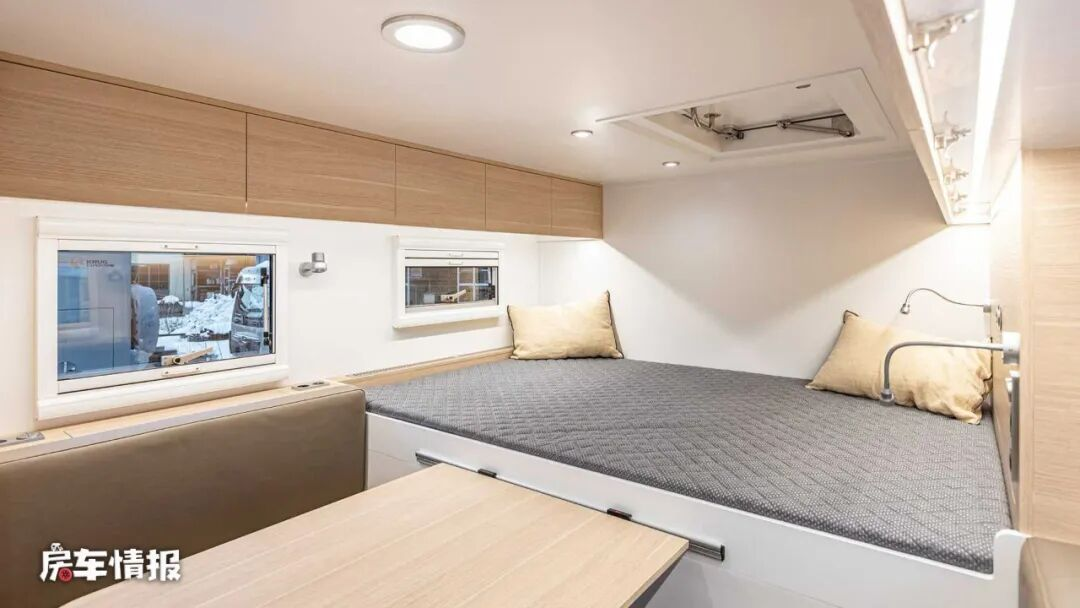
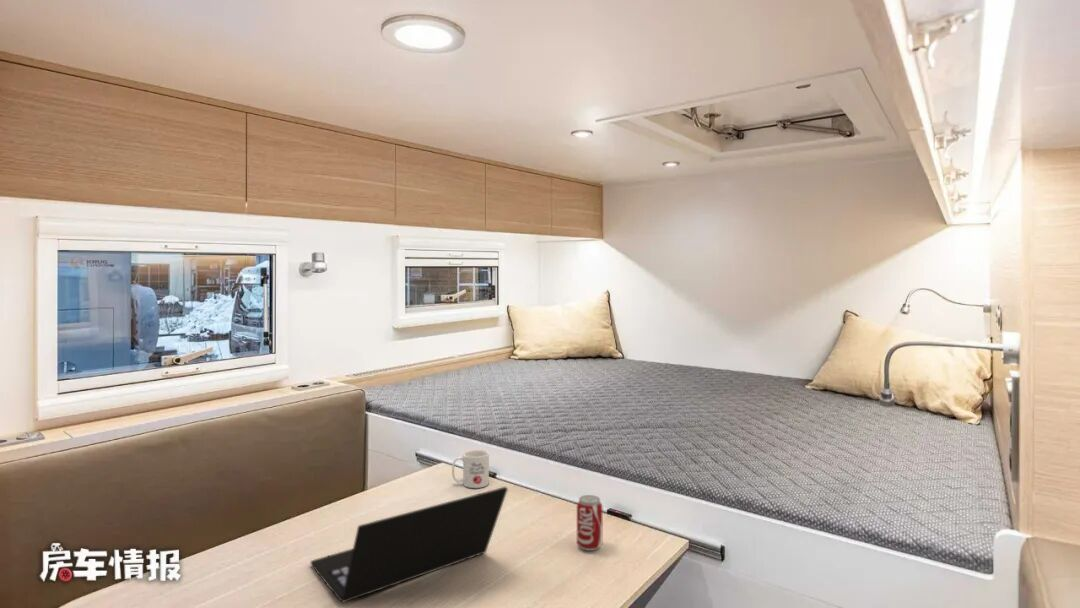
+ laptop (408, 526)
+ mug (470, 468)
+ beverage can (589, 522)
